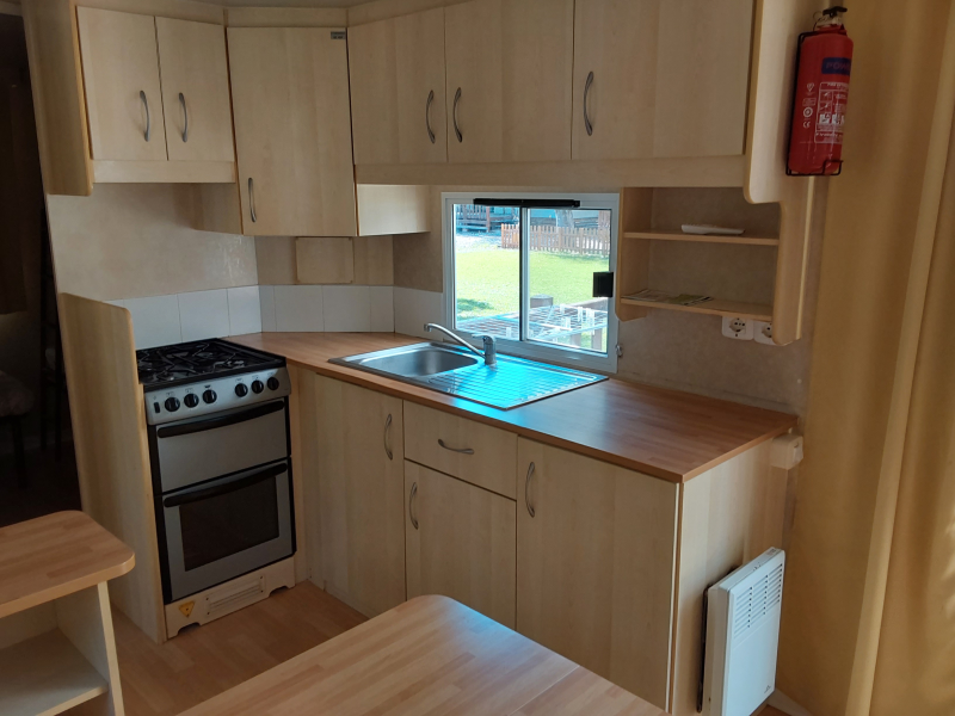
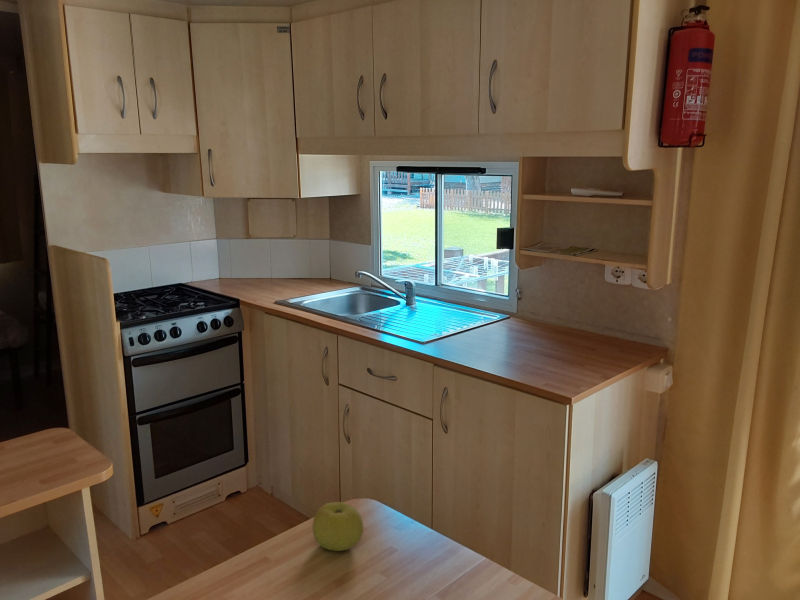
+ fruit (338, 525)
